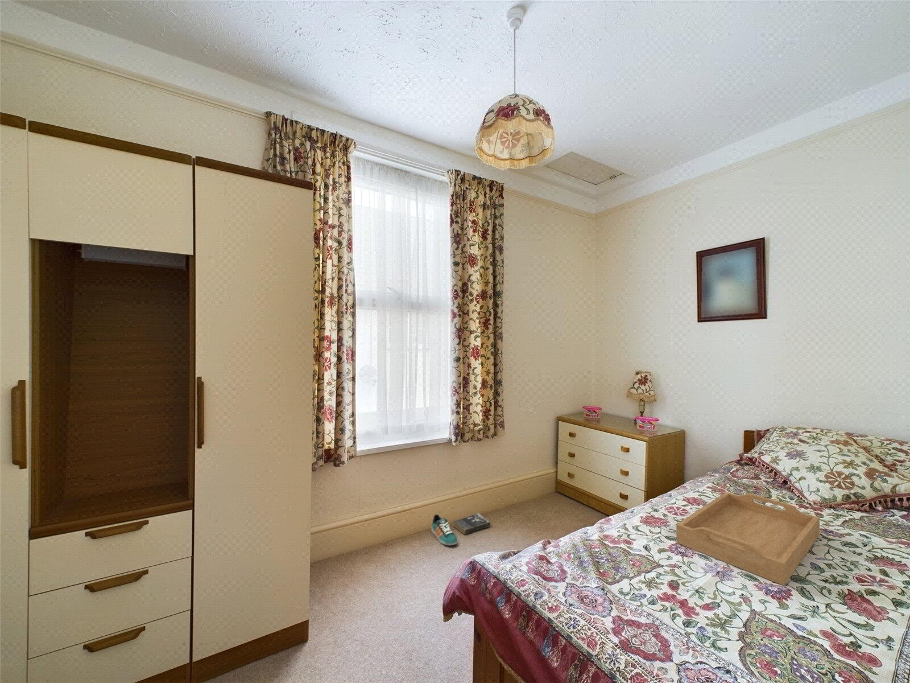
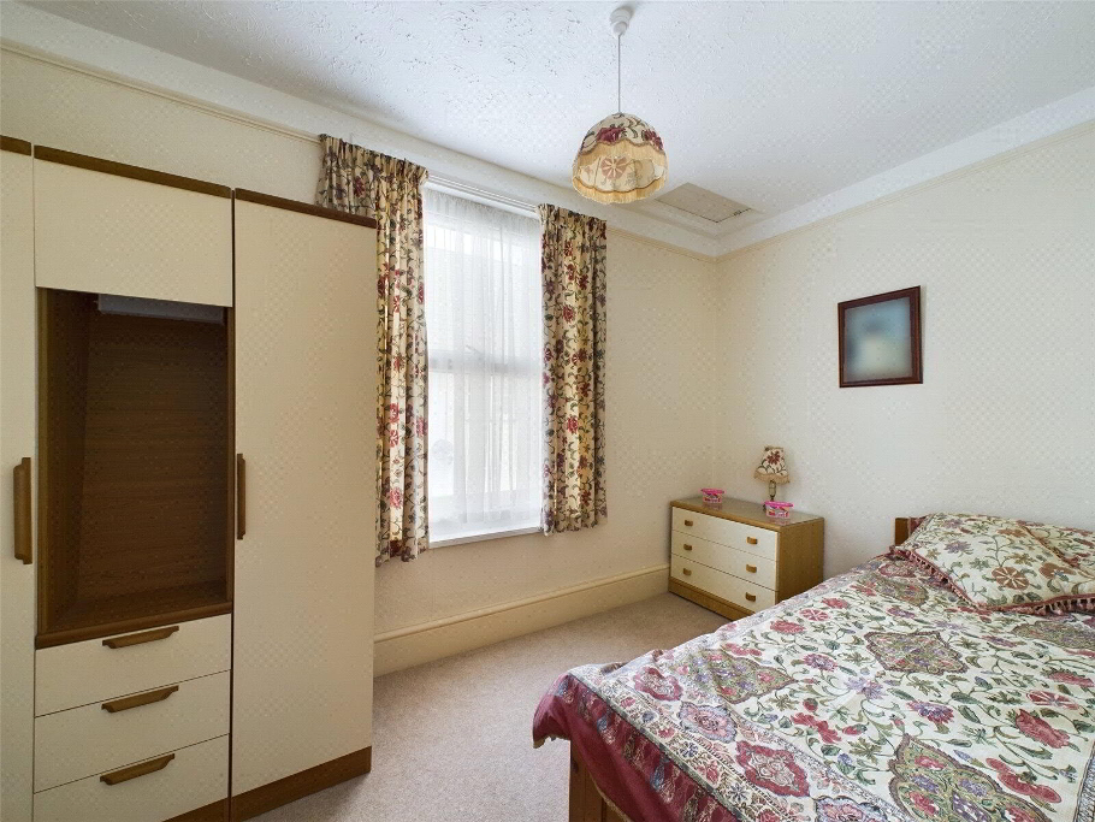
- serving tray (749, 526)
- sneaker (443, 529)
- book (471, 523)
